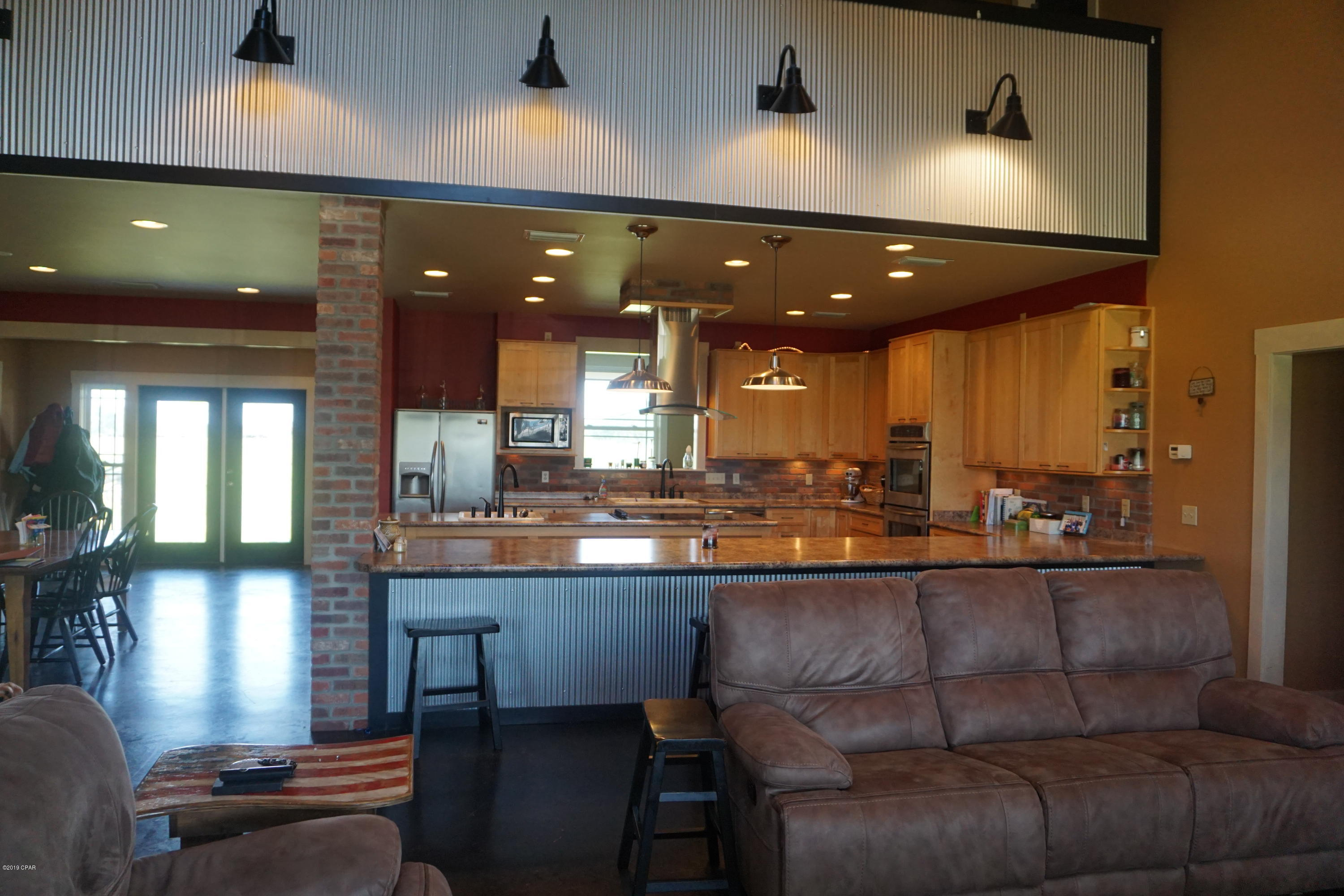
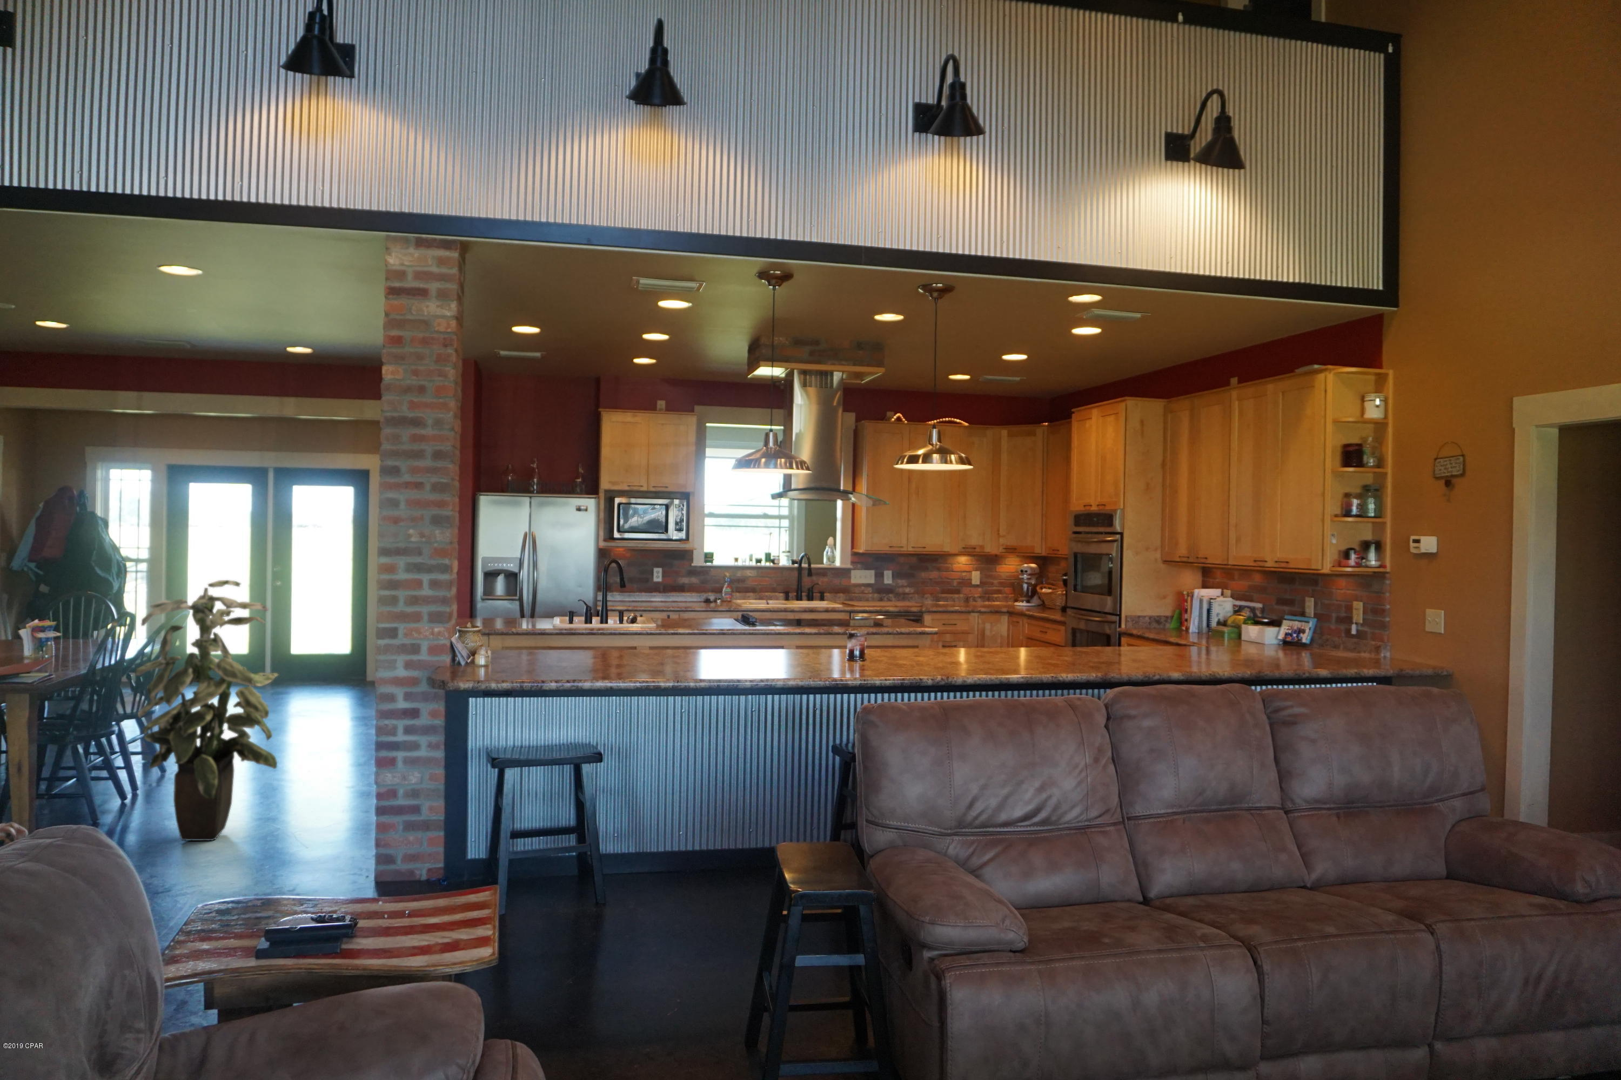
+ indoor plant (212, 710)
